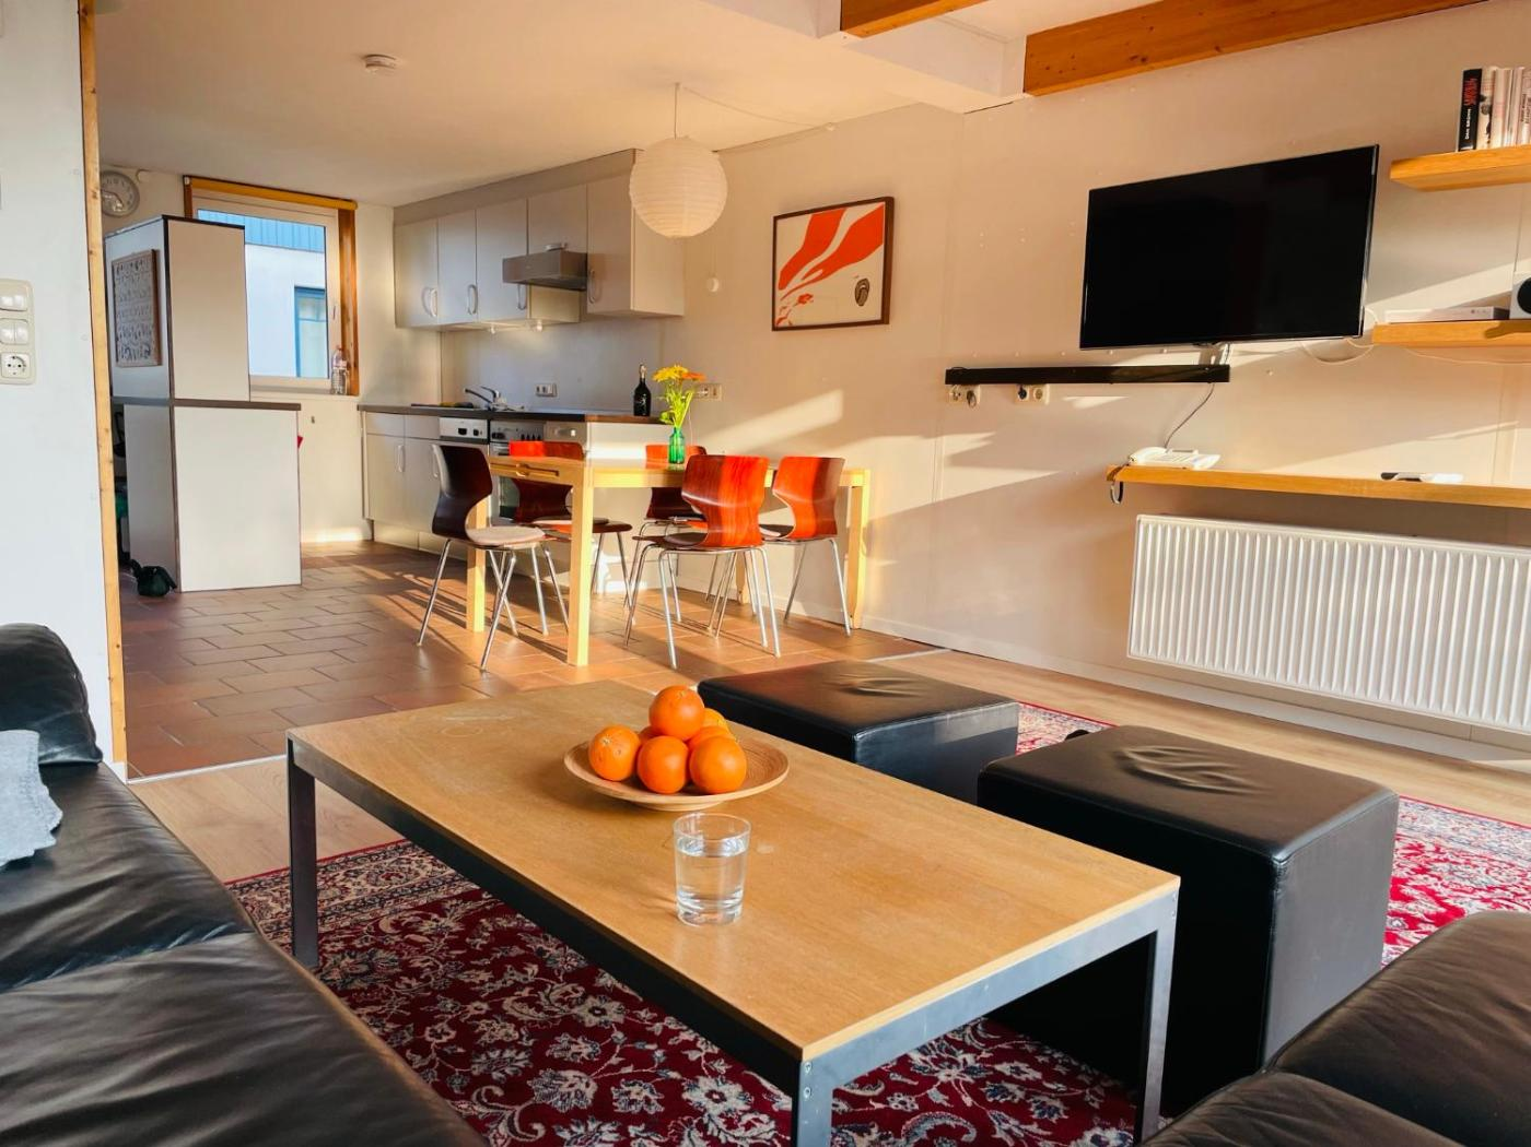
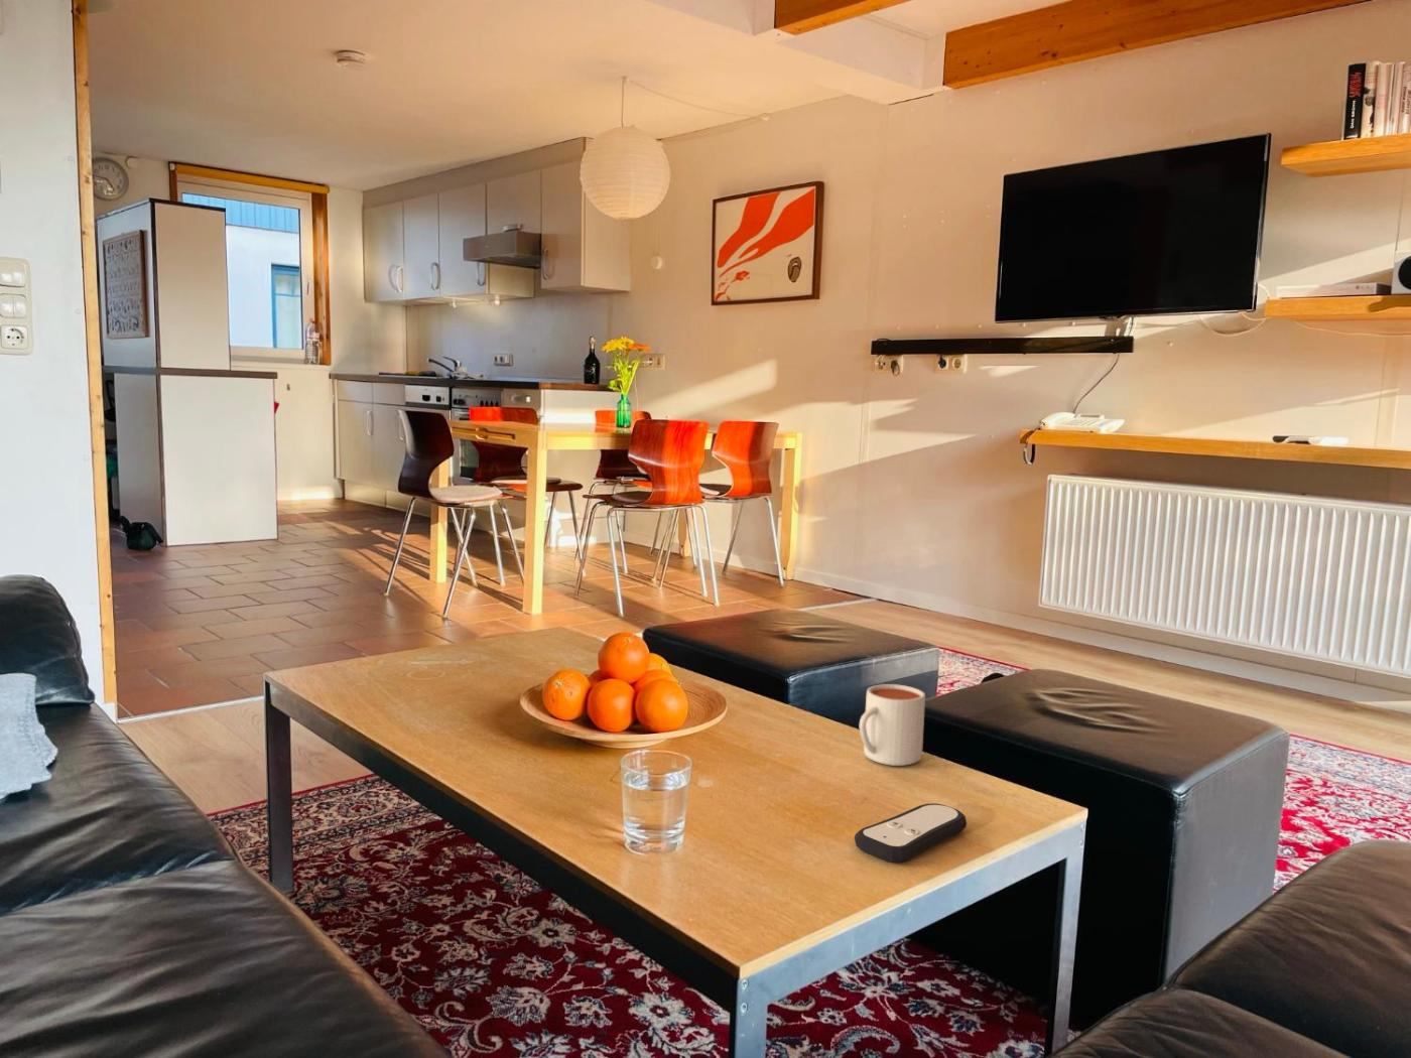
+ remote control (913, 829)
+ mug (887, 726)
